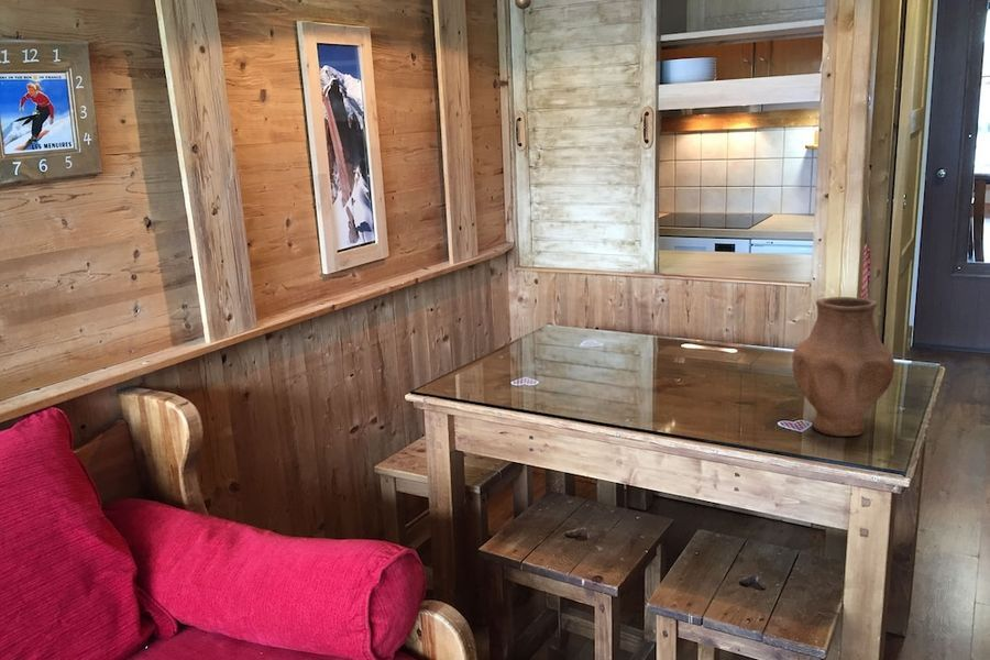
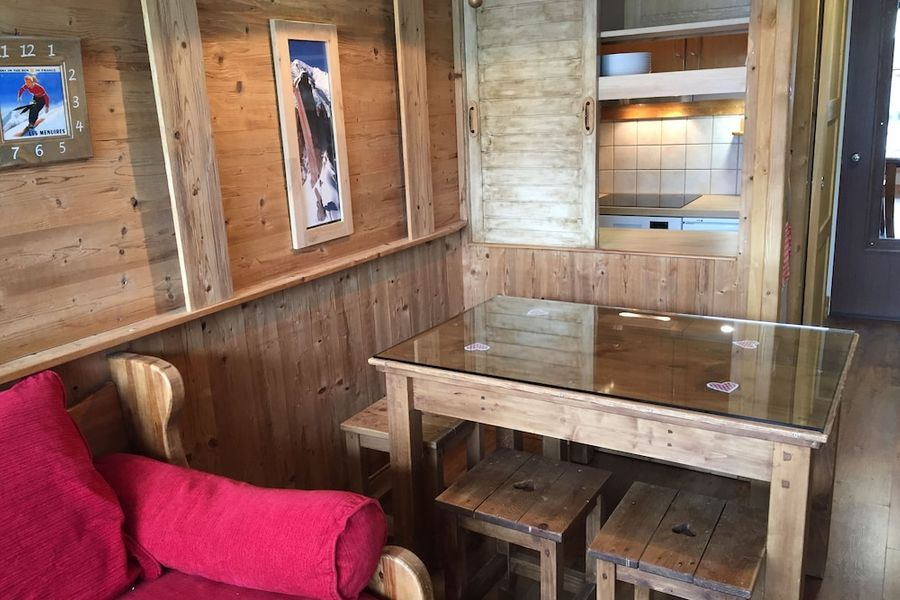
- vase (840, 365)
